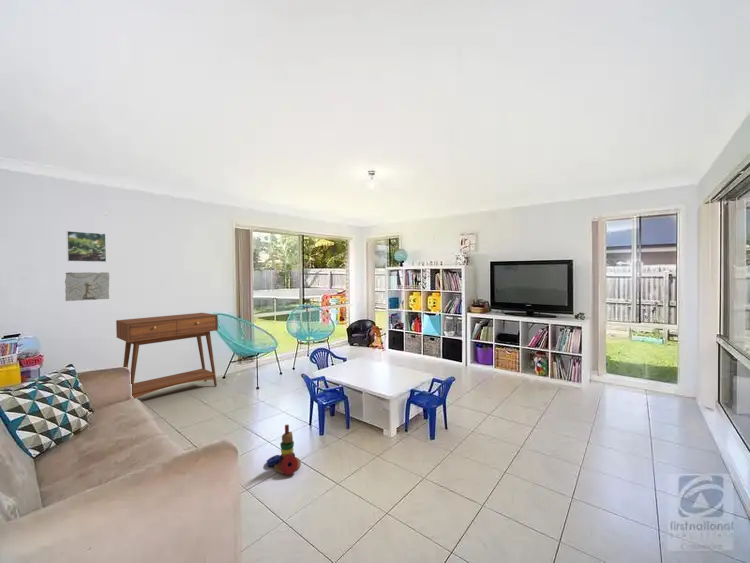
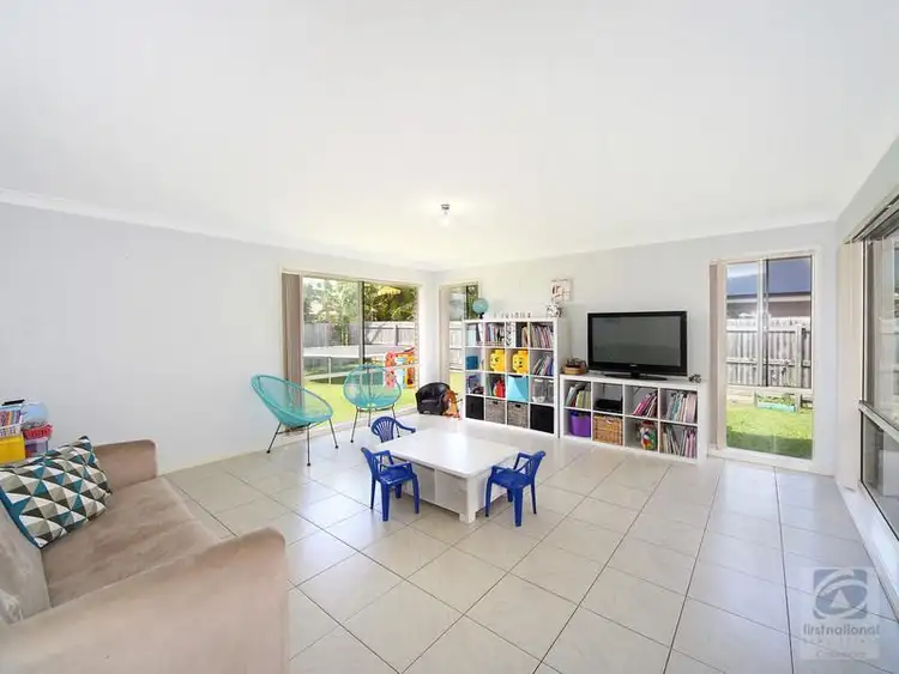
- console table (170, 340)
- stacking toy (284, 446)
- relief sculpture (88, 286)
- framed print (87, 247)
